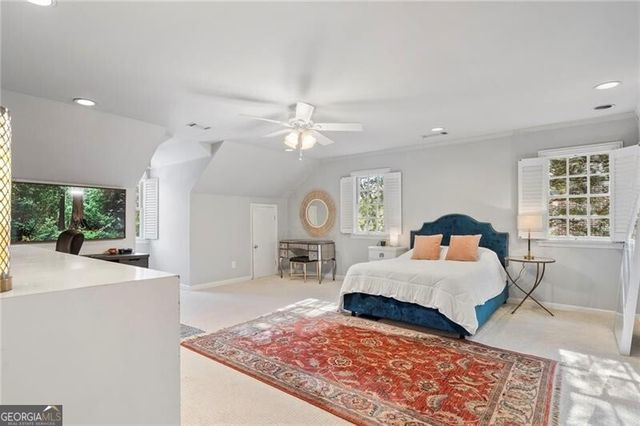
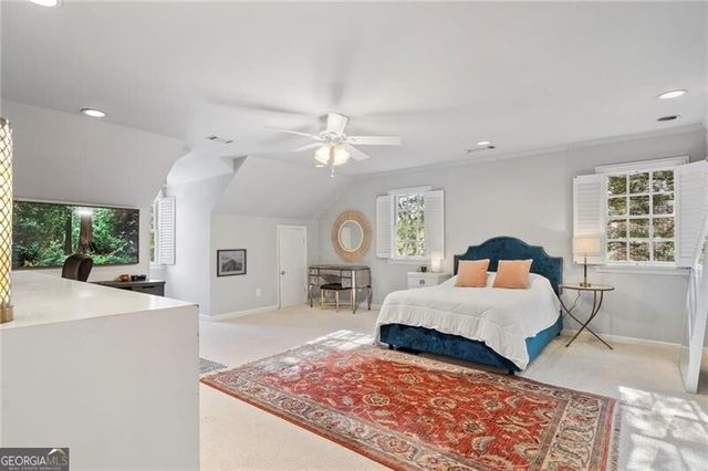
+ wall art (231, 262)
